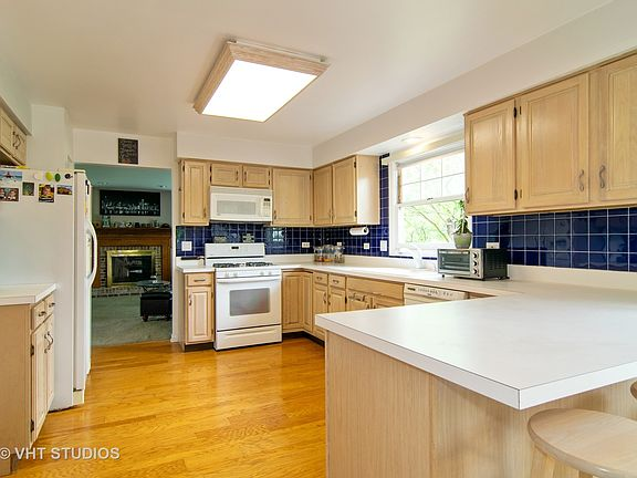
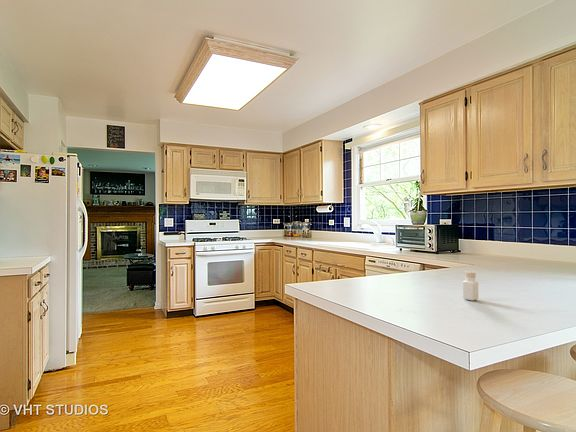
+ pepper shaker (470, 285)
